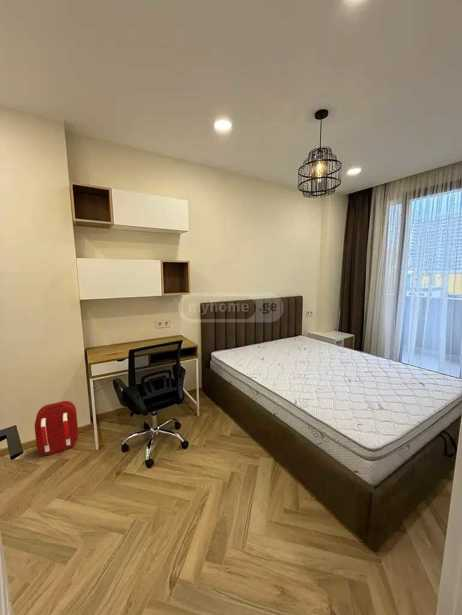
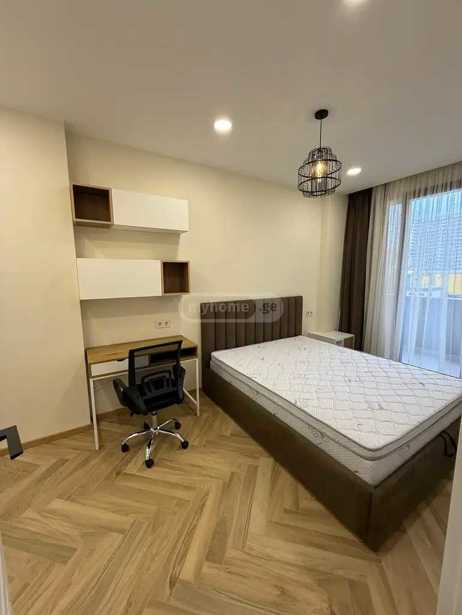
- backpack (56, 426)
